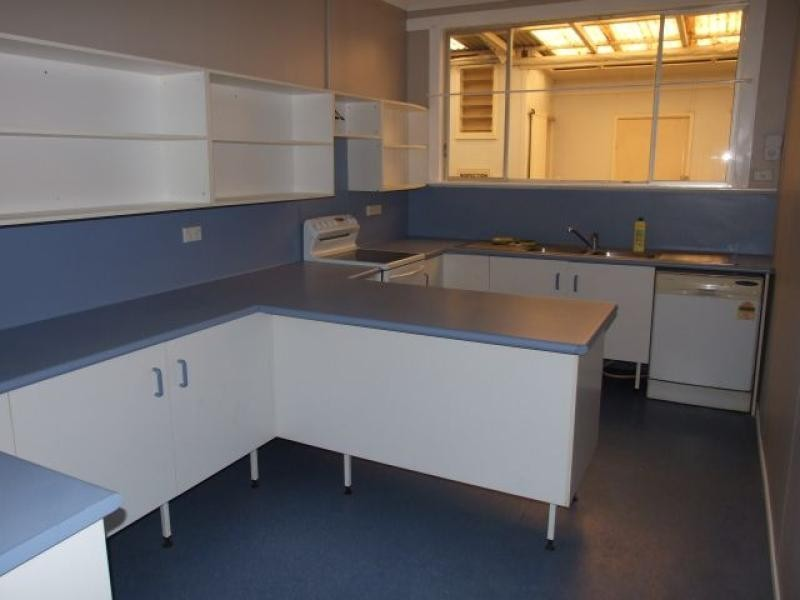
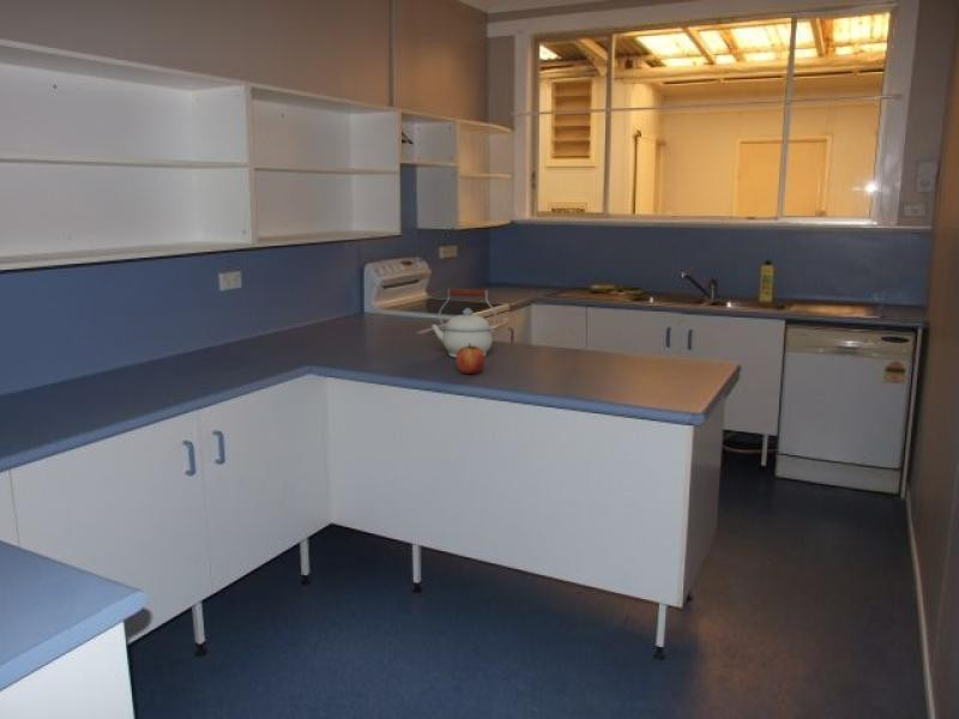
+ apple (470, 358)
+ kettle (463, 321)
